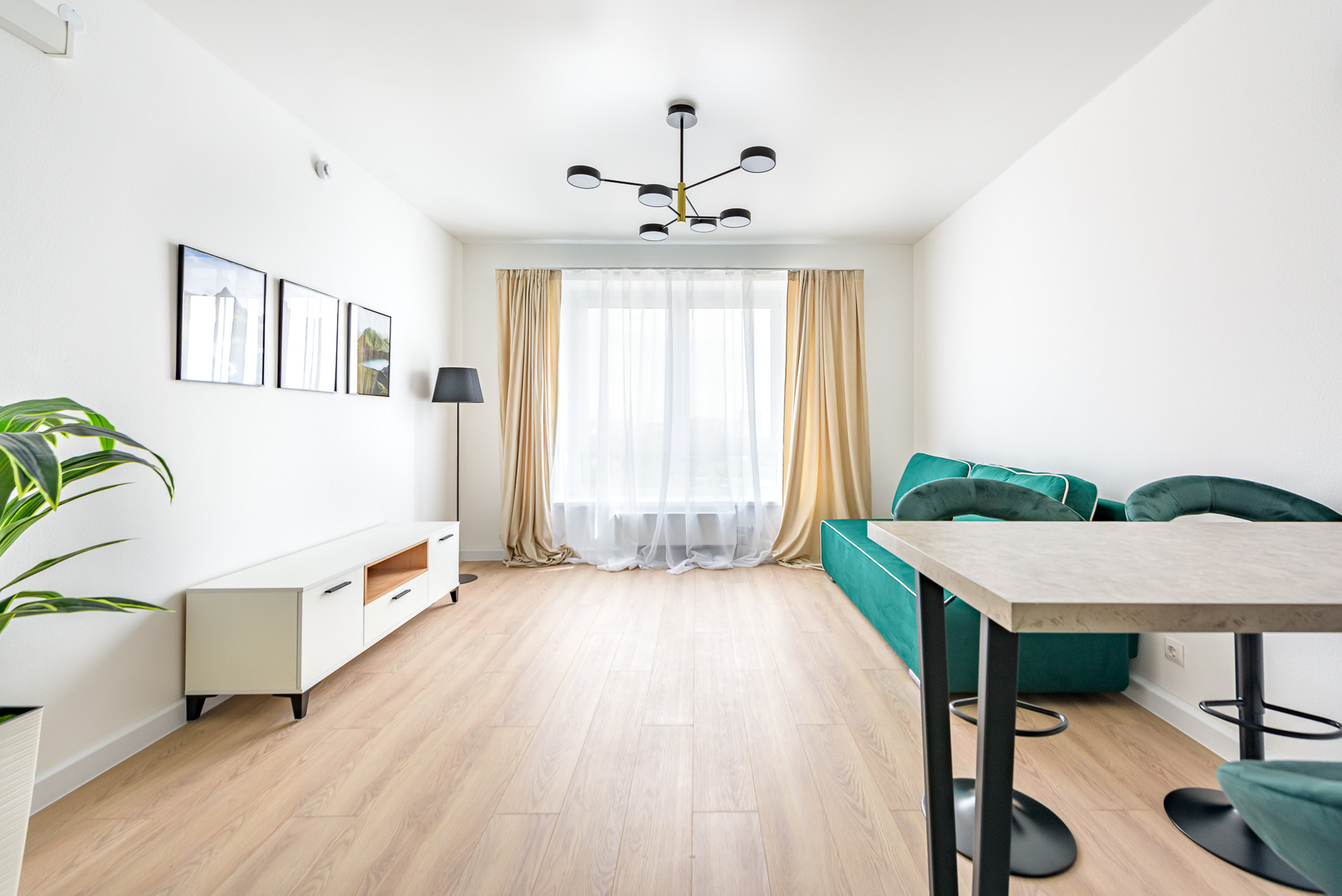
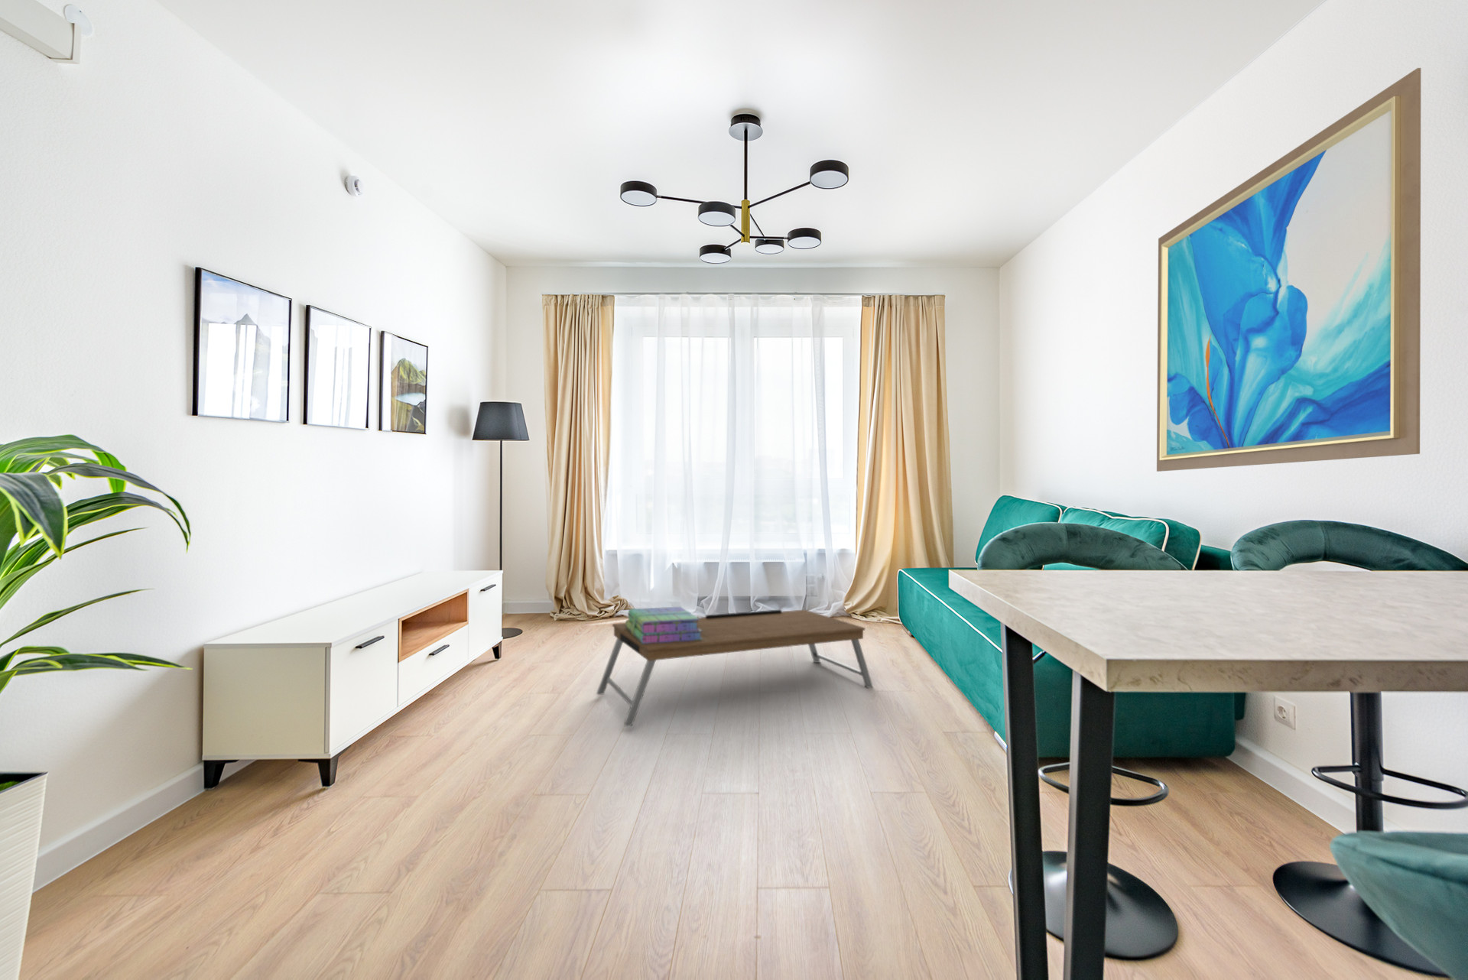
+ wall art (1254, 318)
+ stack of books (662, 619)
+ coffee table (738, 651)
